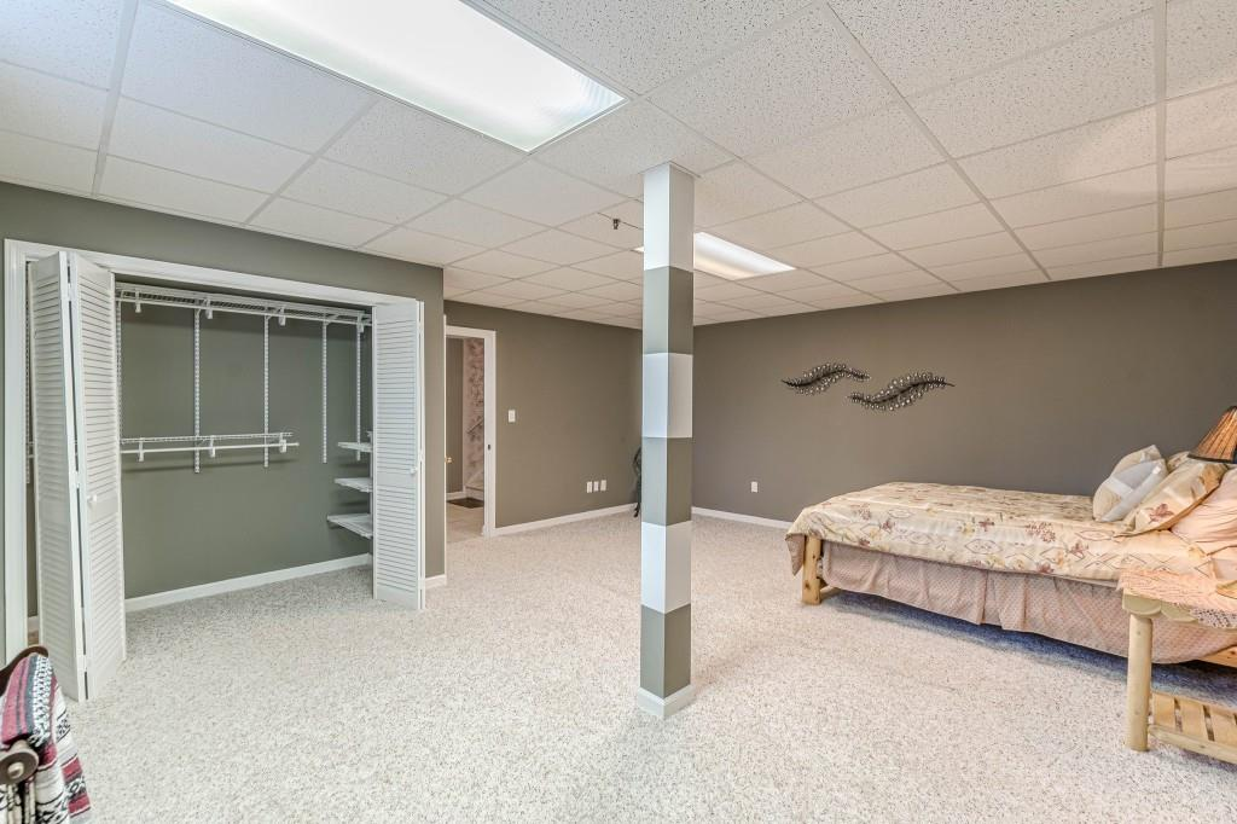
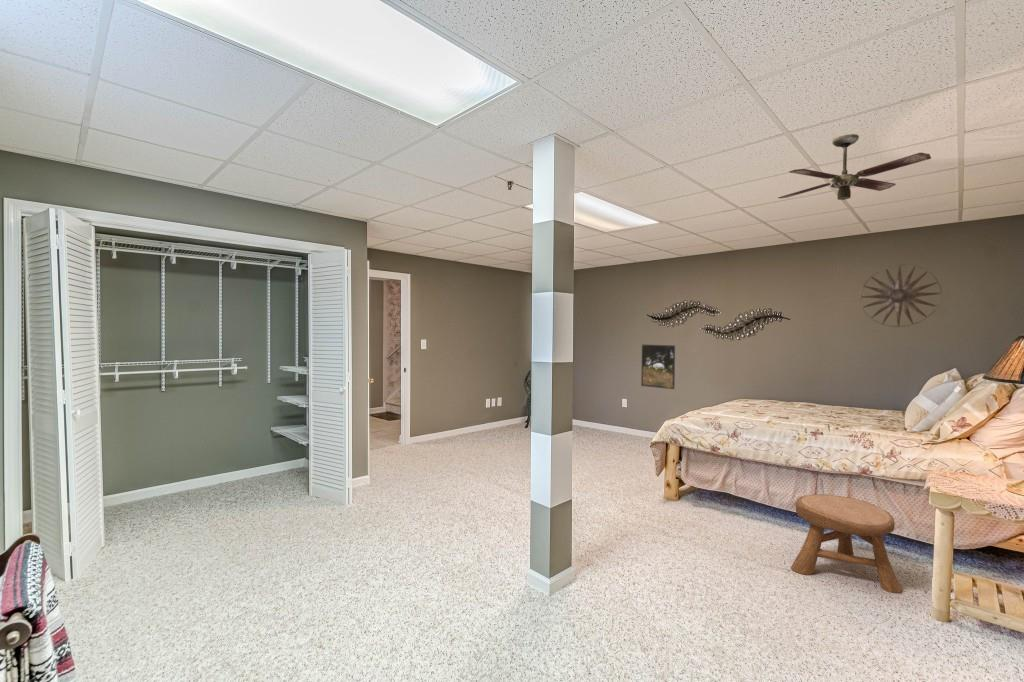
+ stool (837, 538)
+ wall art (898, 295)
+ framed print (657, 366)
+ ceiling fan (844, 169)
